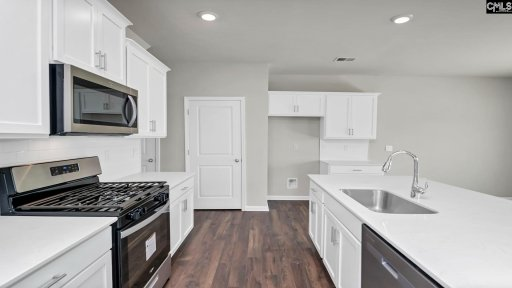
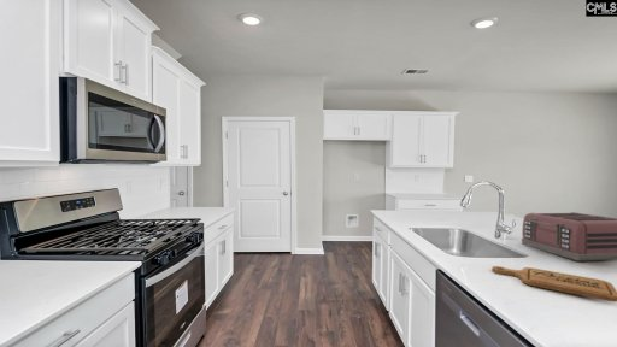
+ toaster (571, 233)
+ cutting board (547, 278)
